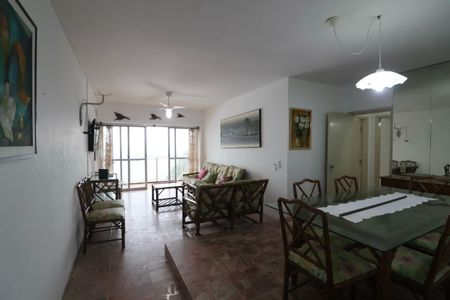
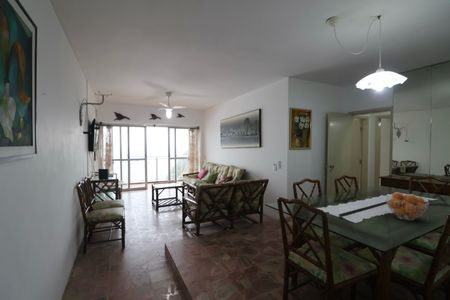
+ fruit basket (405, 205)
